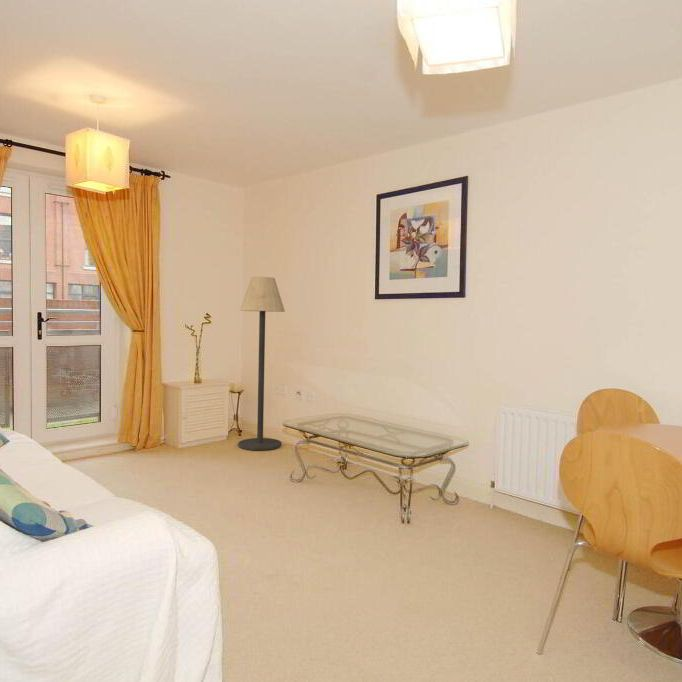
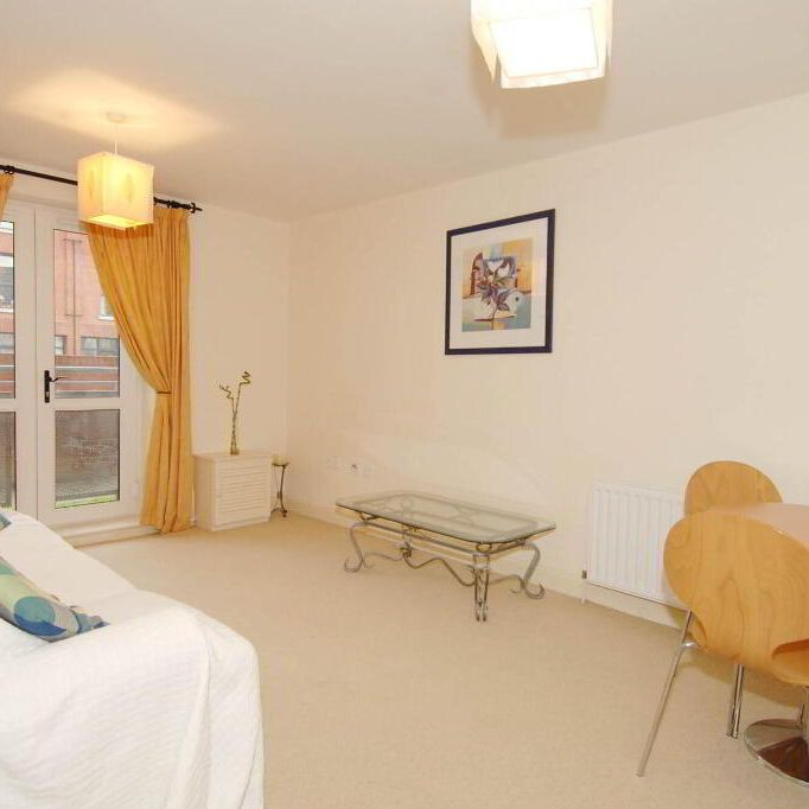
- floor lamp (261, 361)
